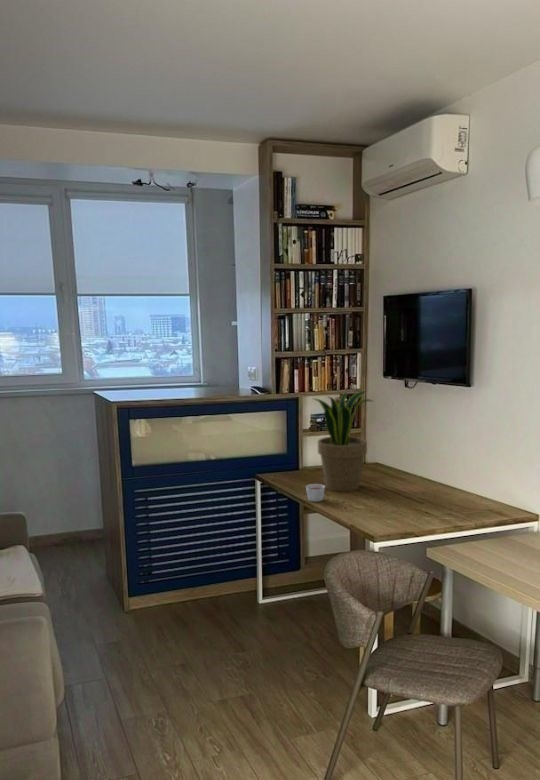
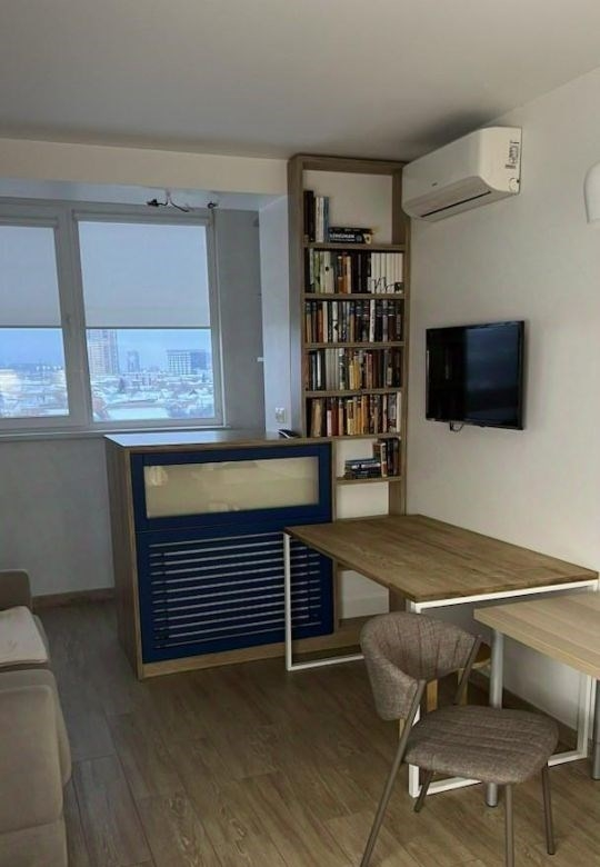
- potted plant (343, 438)
- candle (315, 493)
